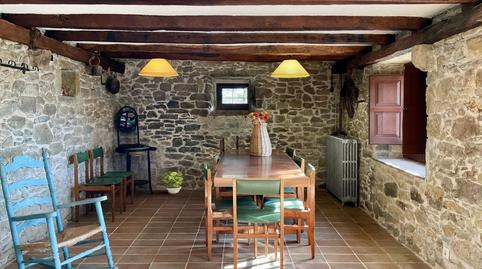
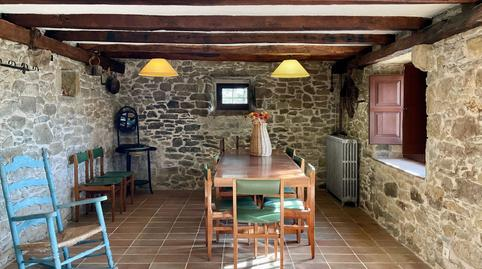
- potted plant (172, 181)
